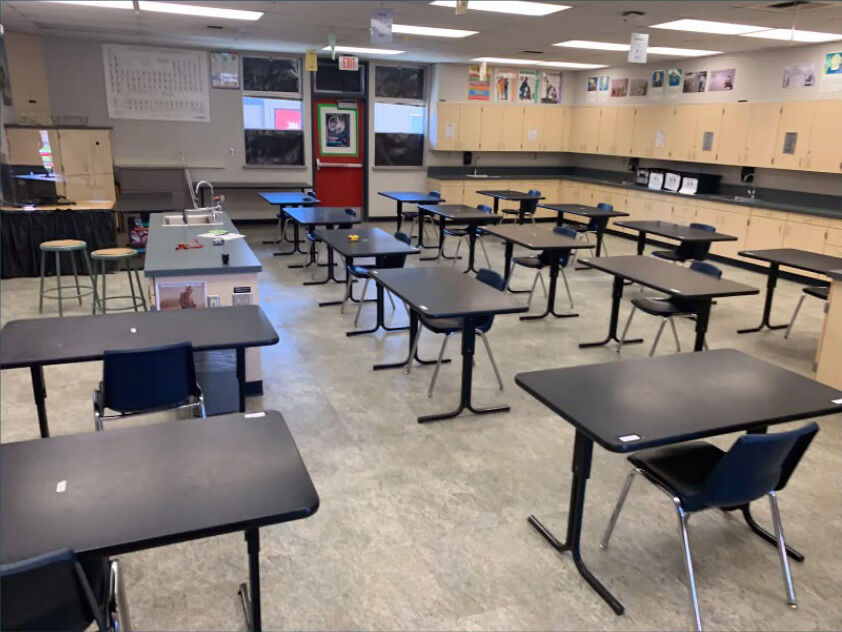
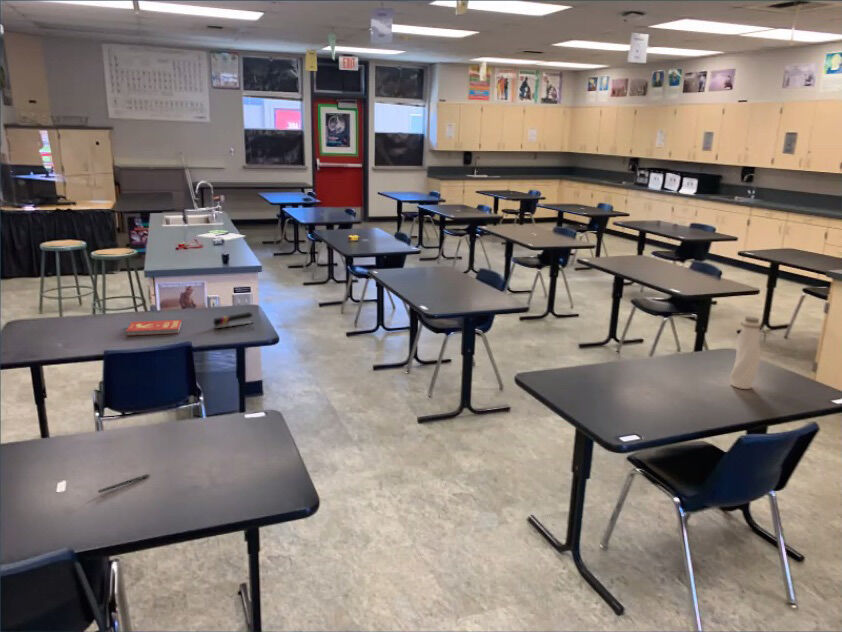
+ book (155, 327)
+ pen (125, 482)
+ stapler (233, 320)
+ water bottle (748, 352)
